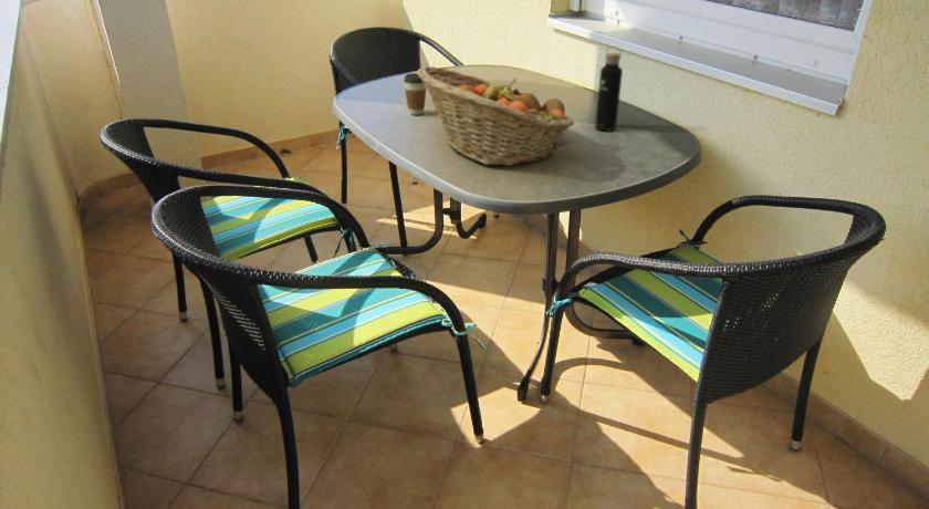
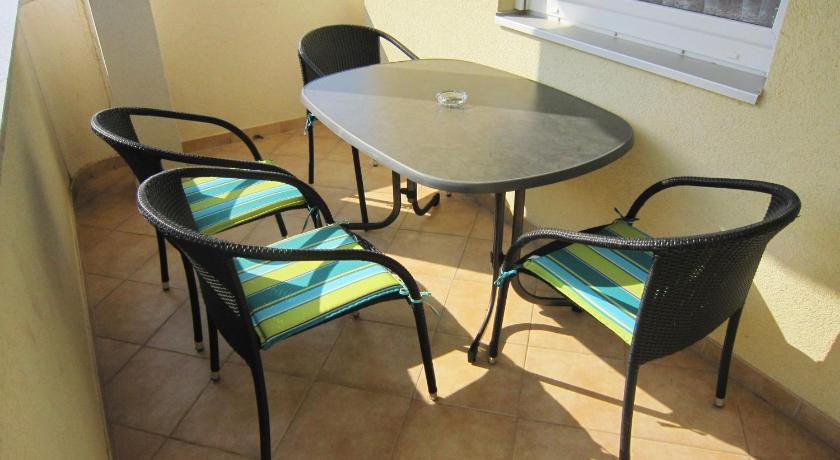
- water bottle (609, 87)
- fruit basket (493, 110)
- coffee cup (415, 94)
